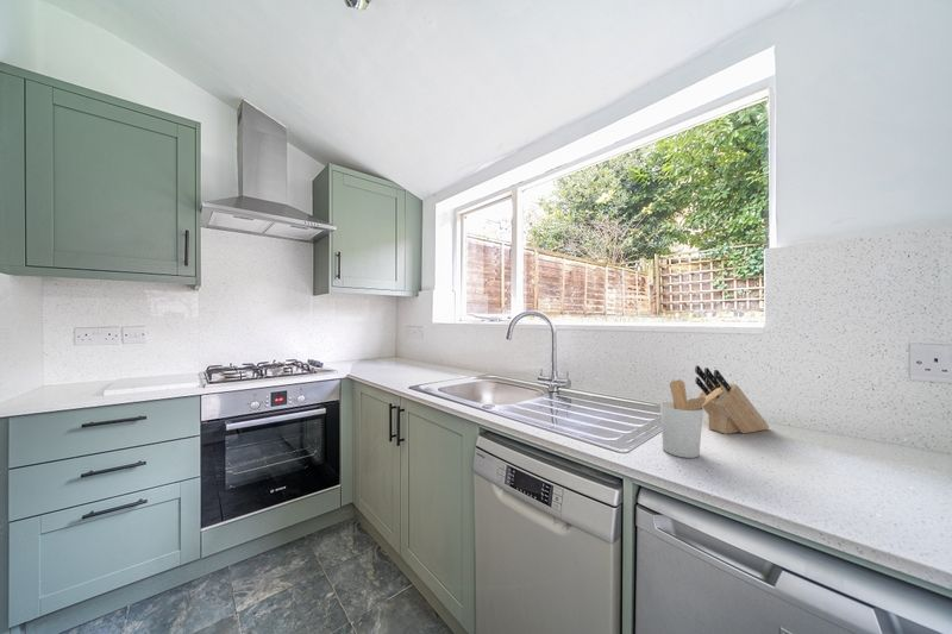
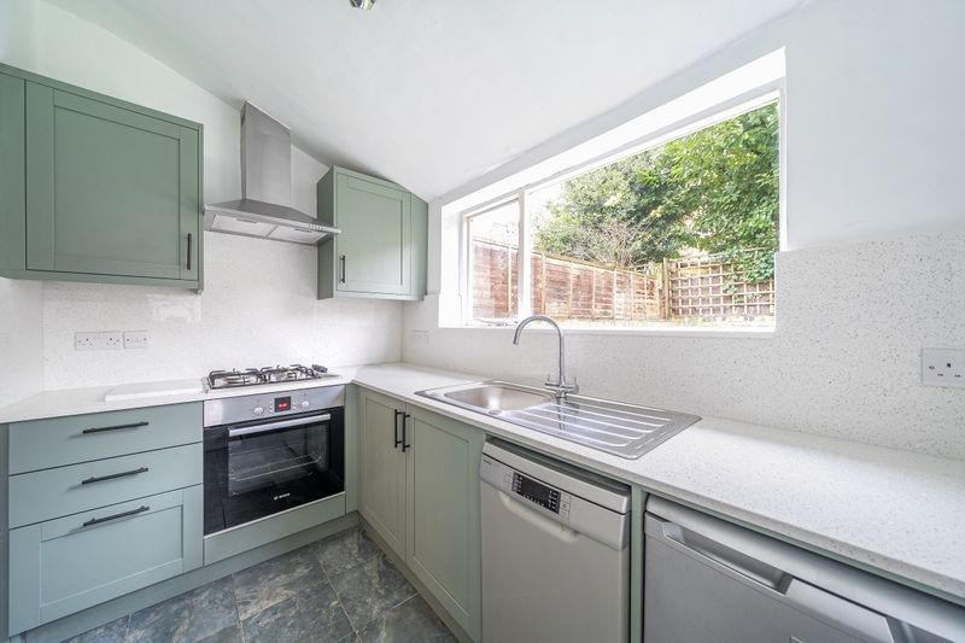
- knife block (728, 397)
- utensil holder (691, 418)
